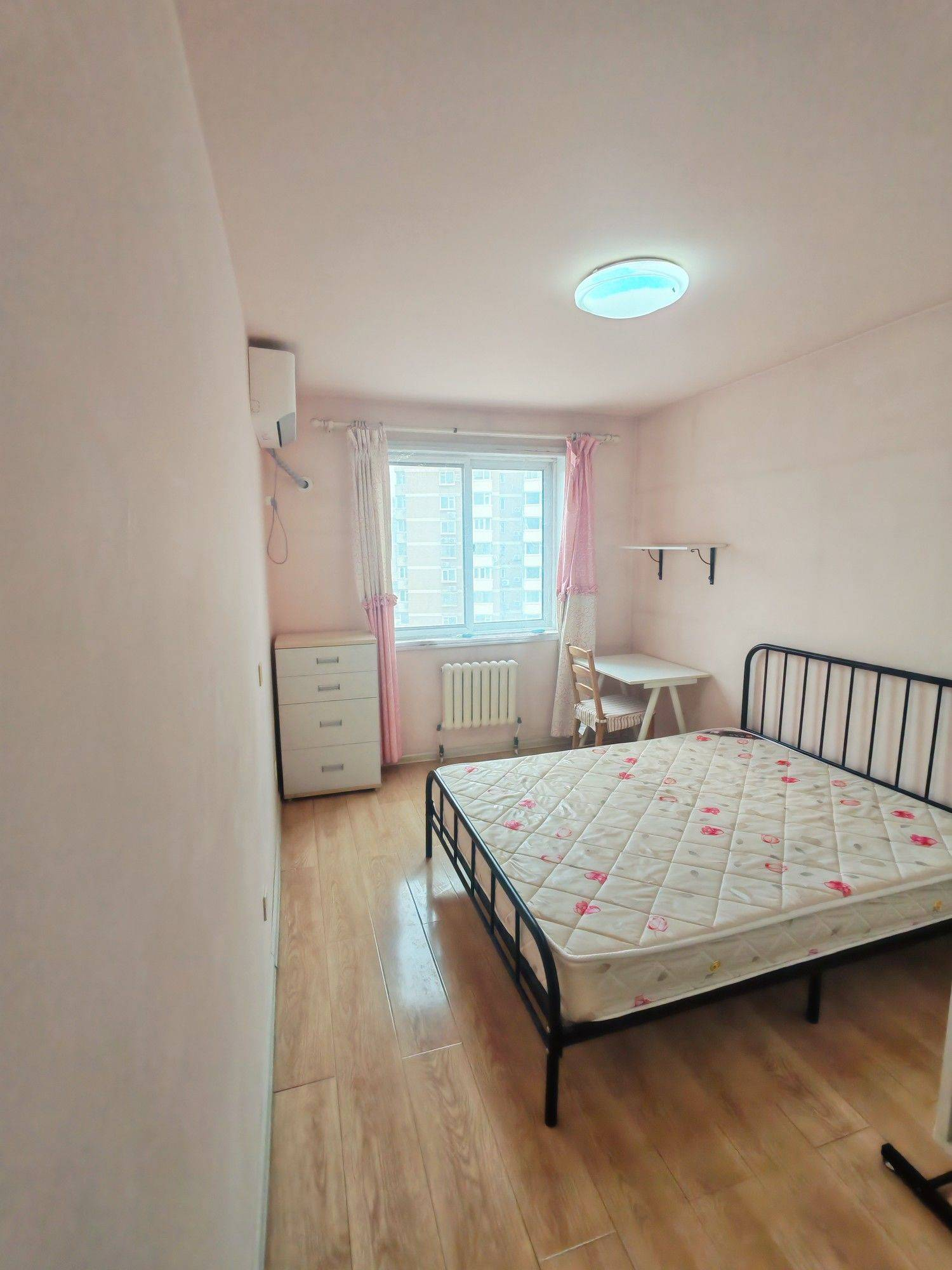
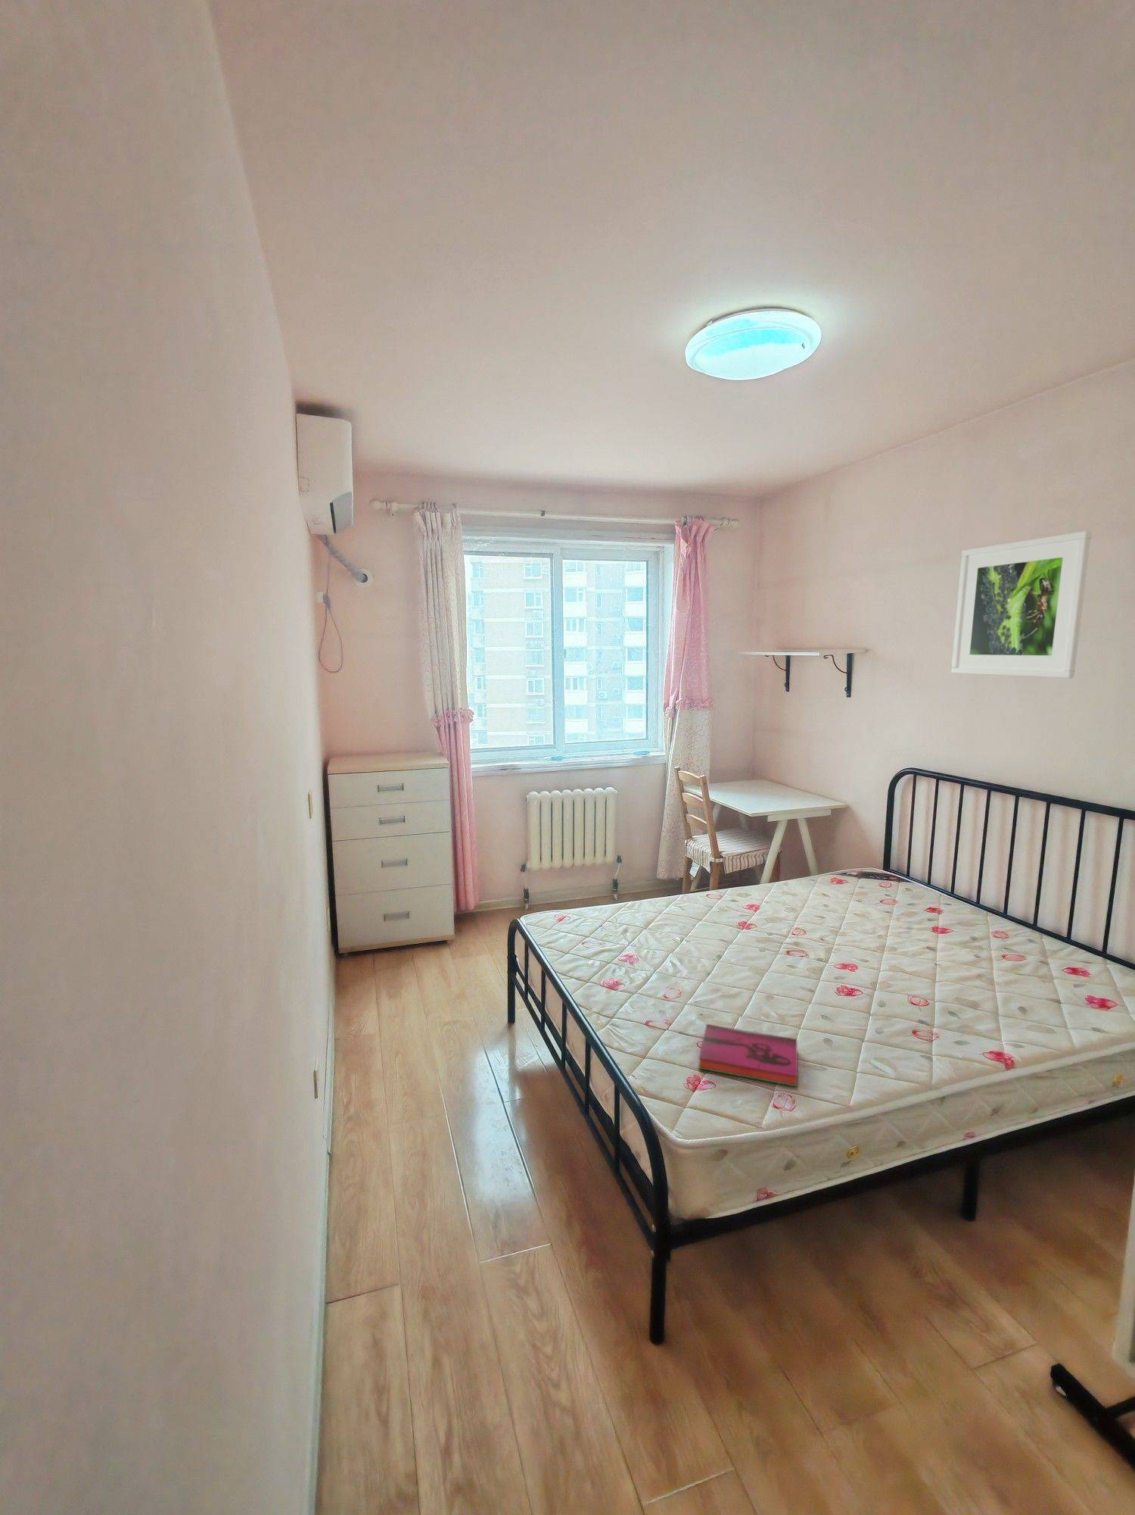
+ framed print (1013, 610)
+ hardback book (749, 1053)
